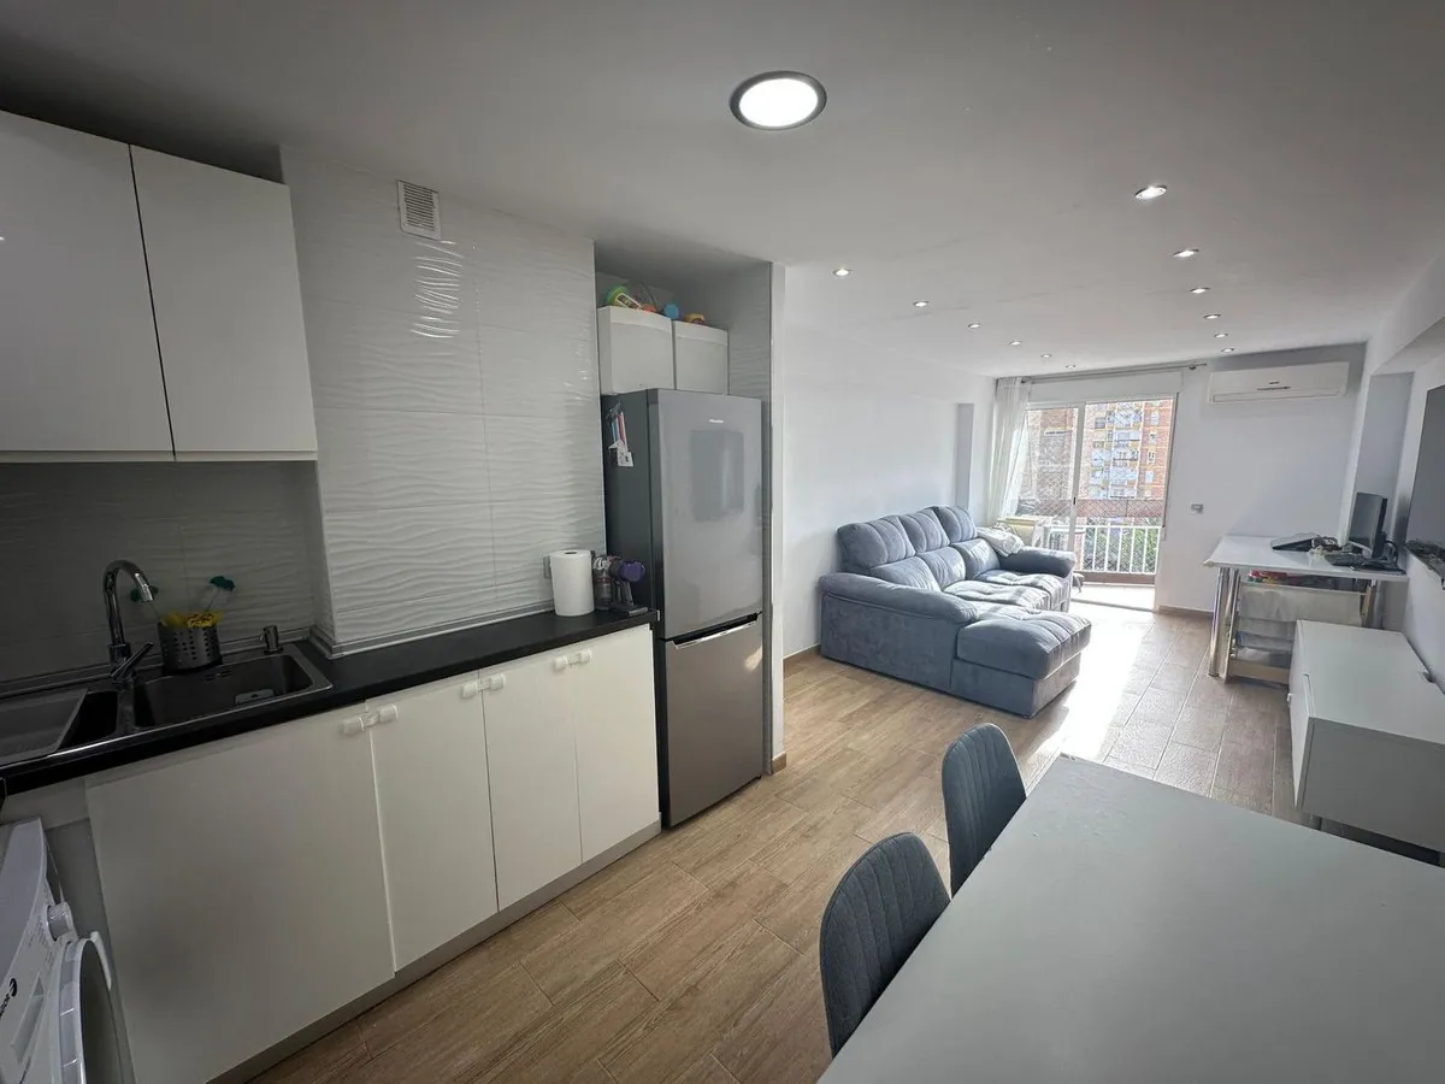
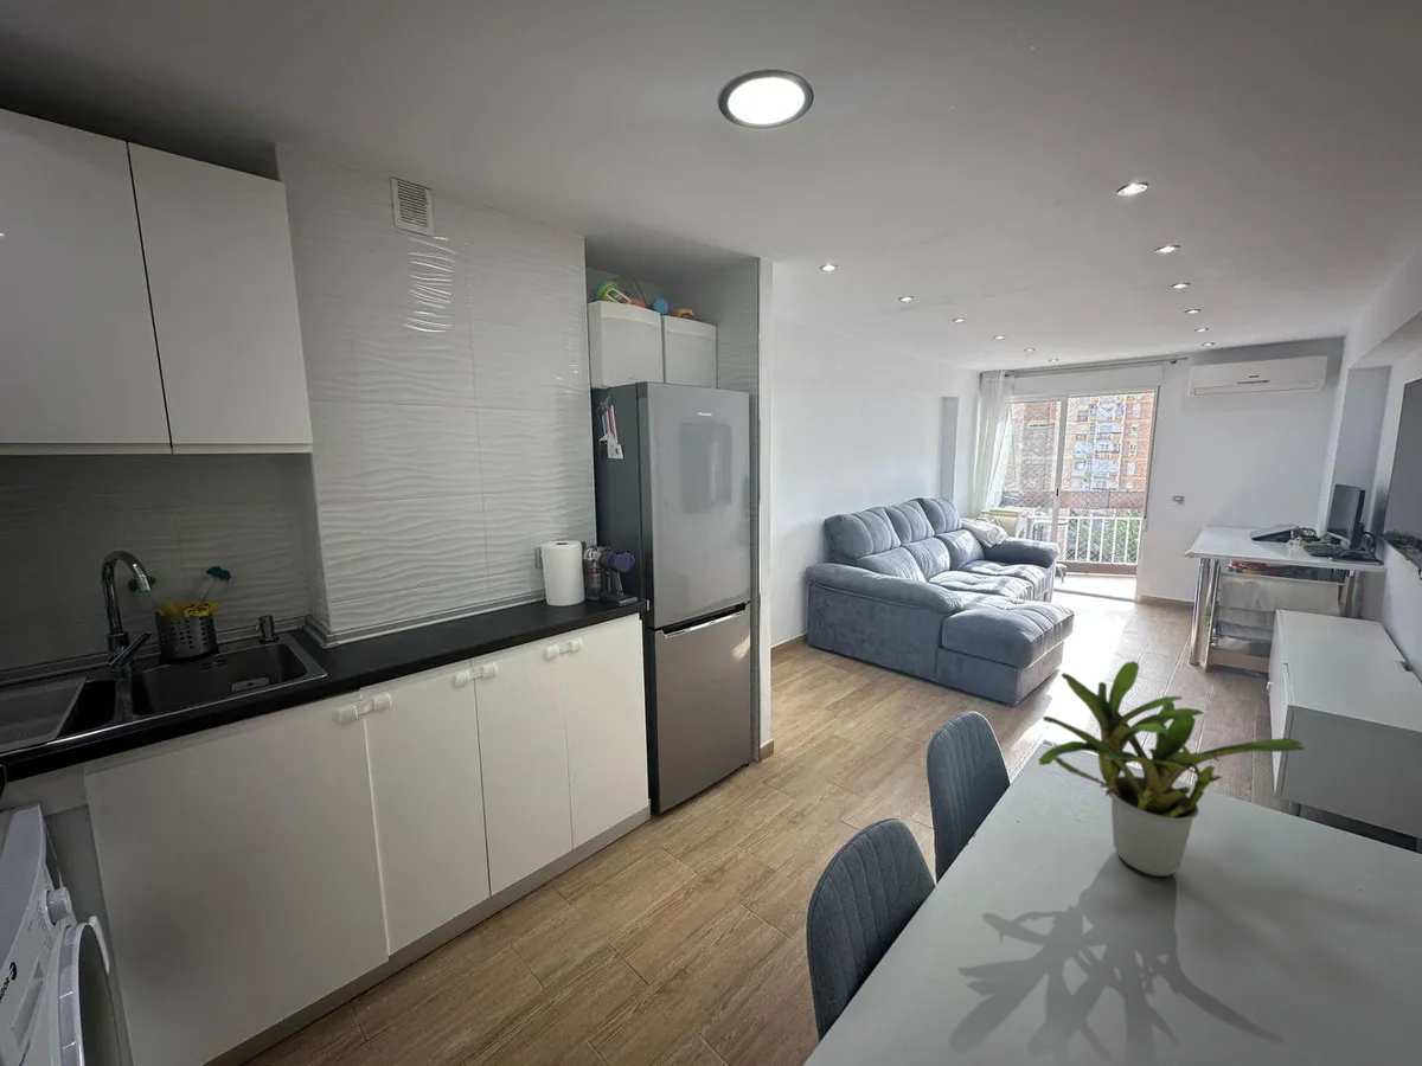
+ potted plant (1129, 770)
